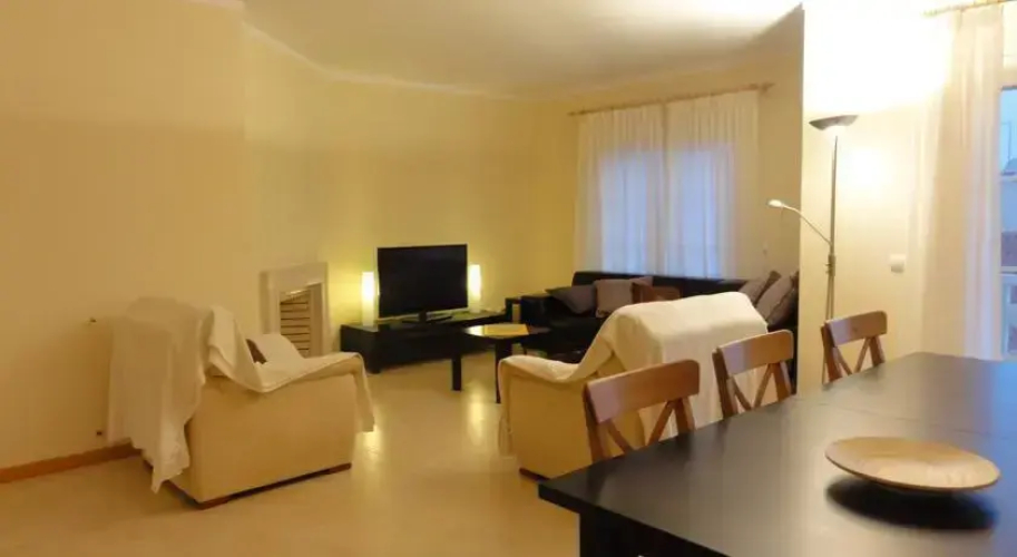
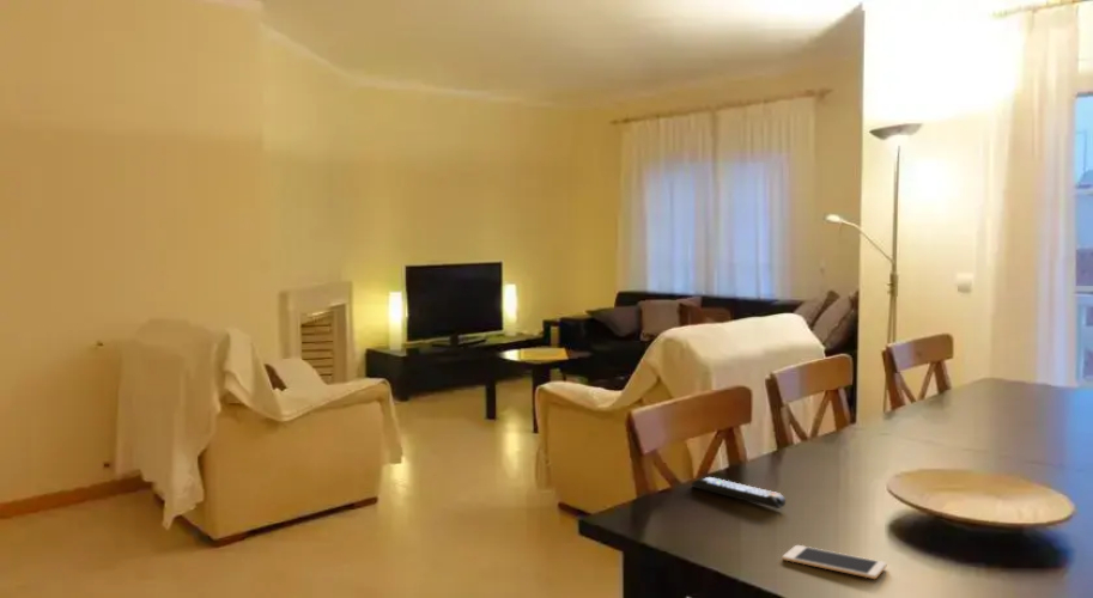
+ cell phone (833, 561)
+ remote control (736, 490)
